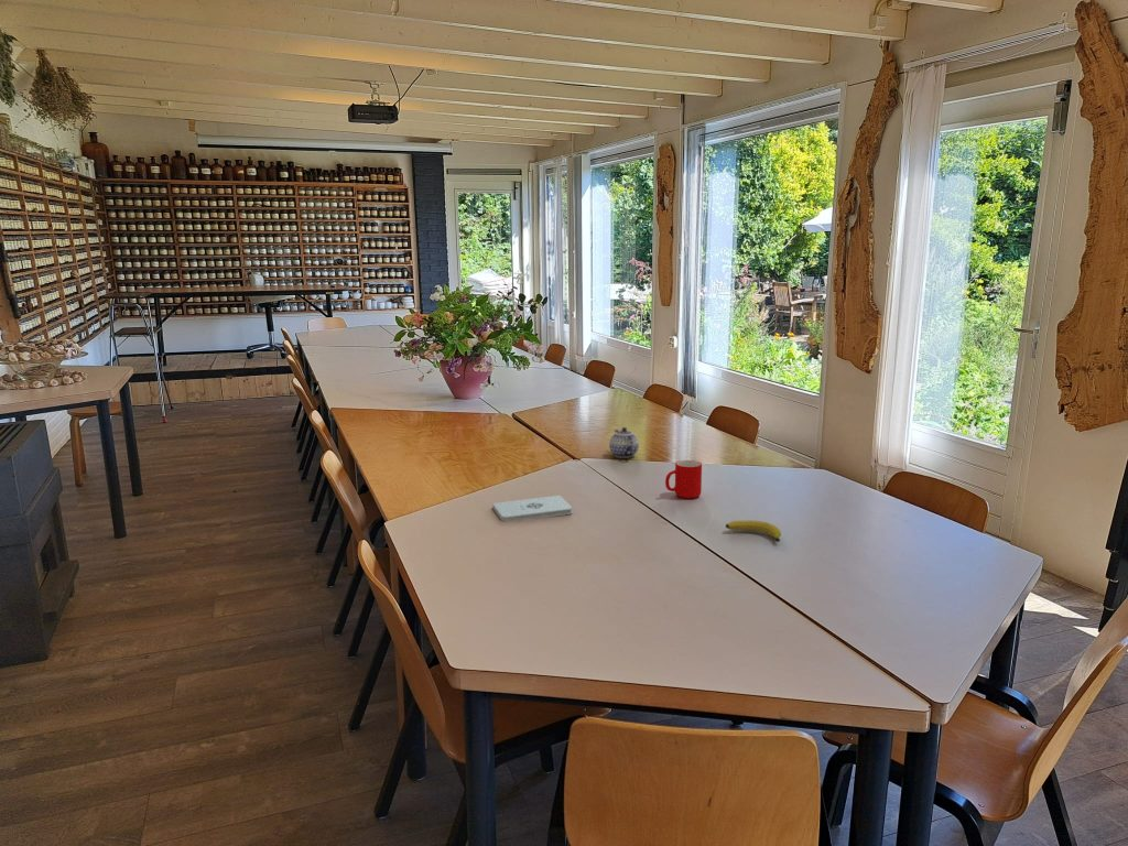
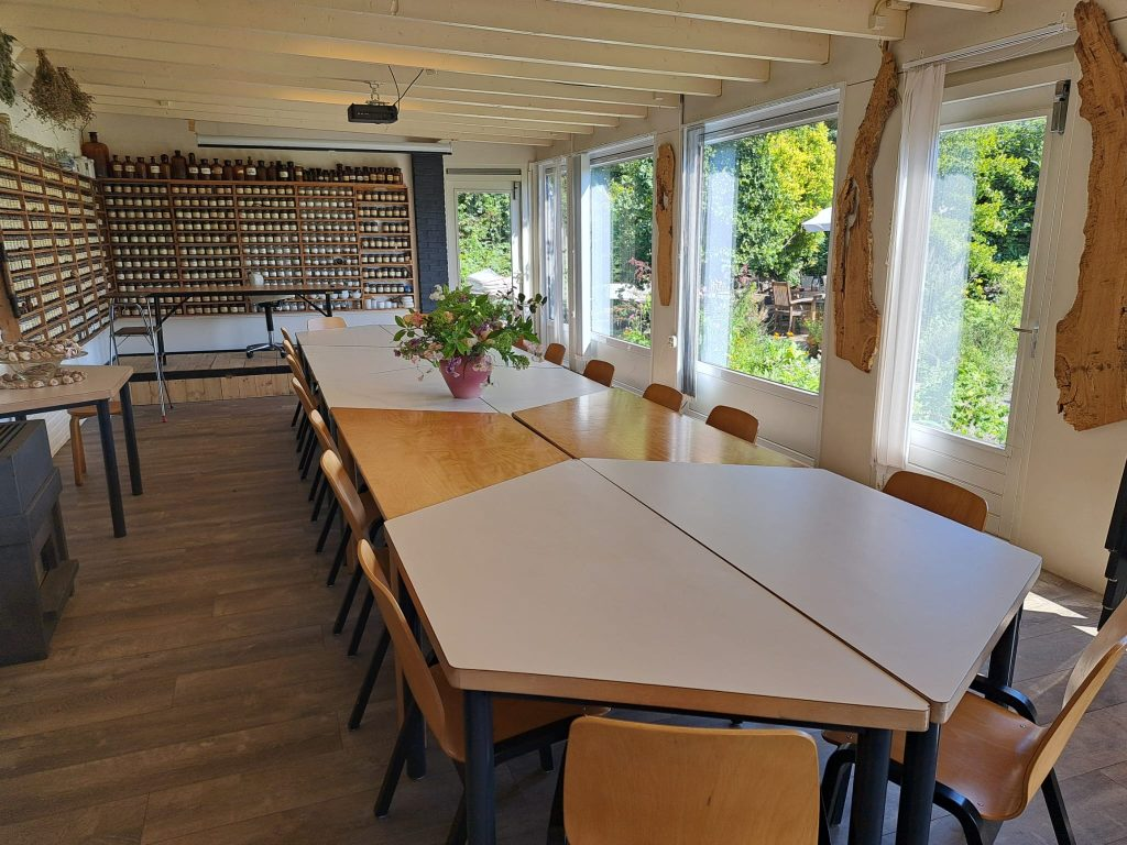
- fruit (757, 530)
- notepad (532, 508)
- cup (682, 480)
- teapot (623, 442)
